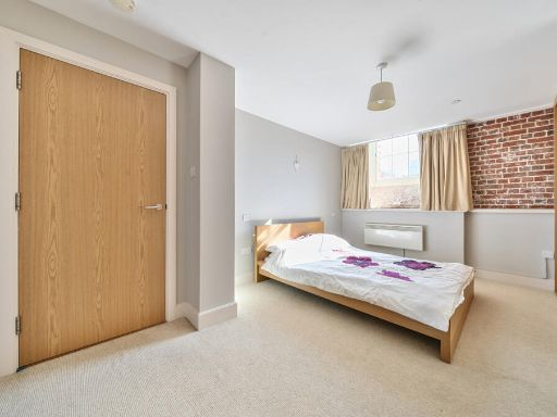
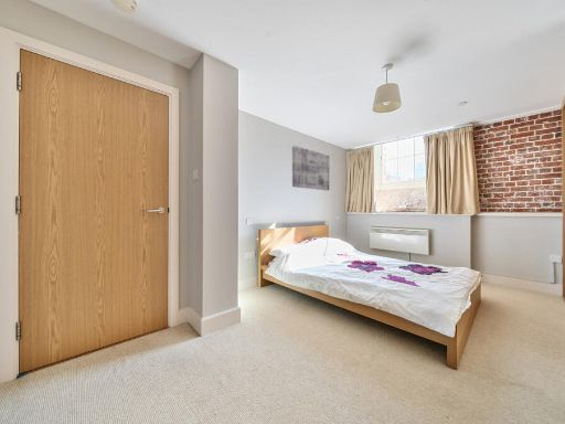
+ wall art (311, 170)
